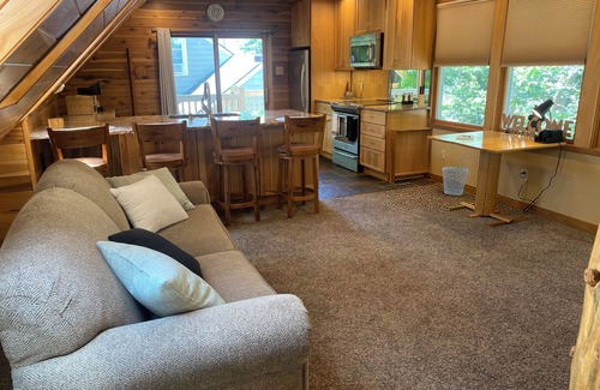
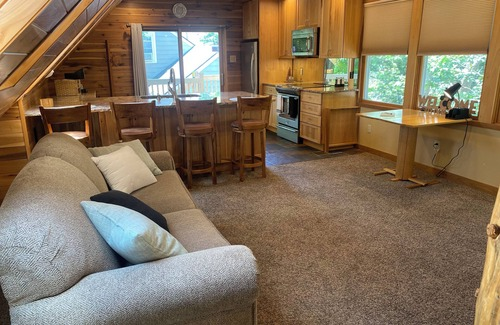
- wastebasket (454, 180)
